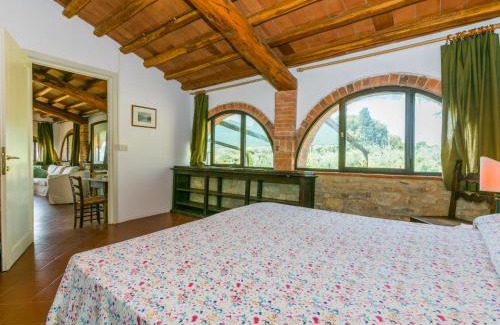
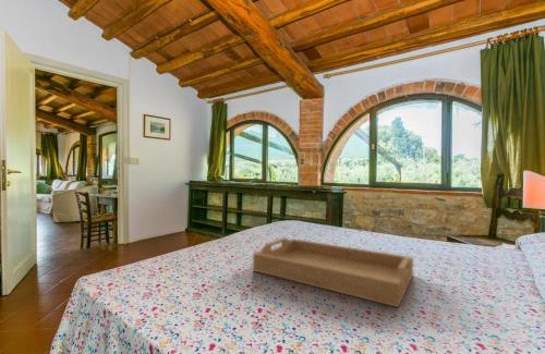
+ serving tray (331, 261)
